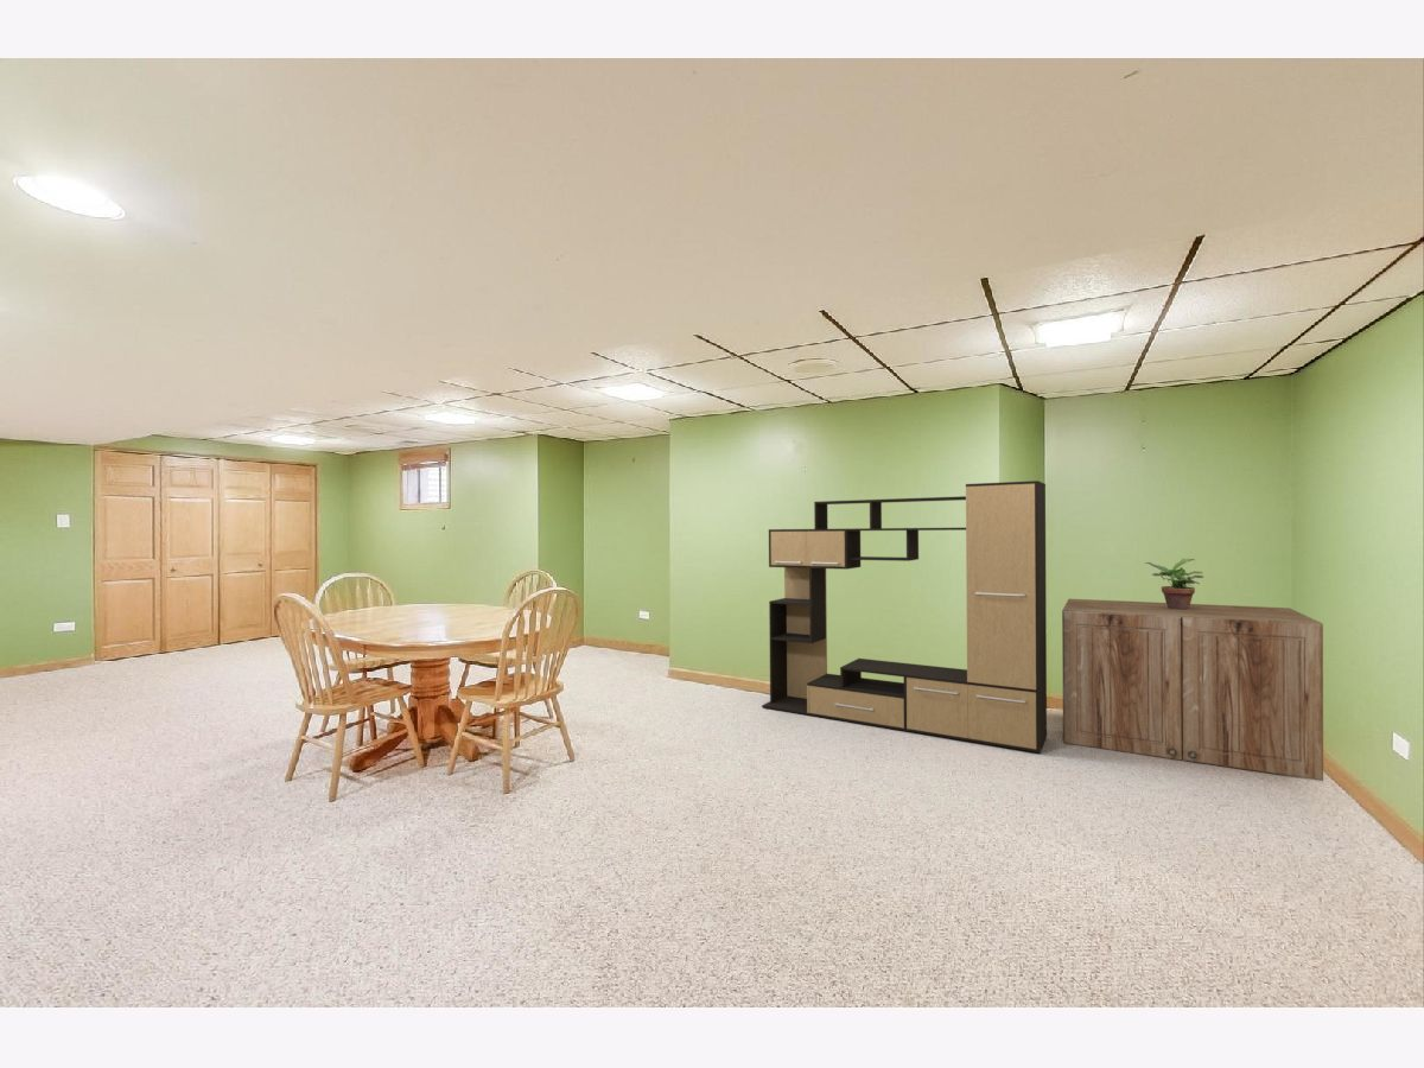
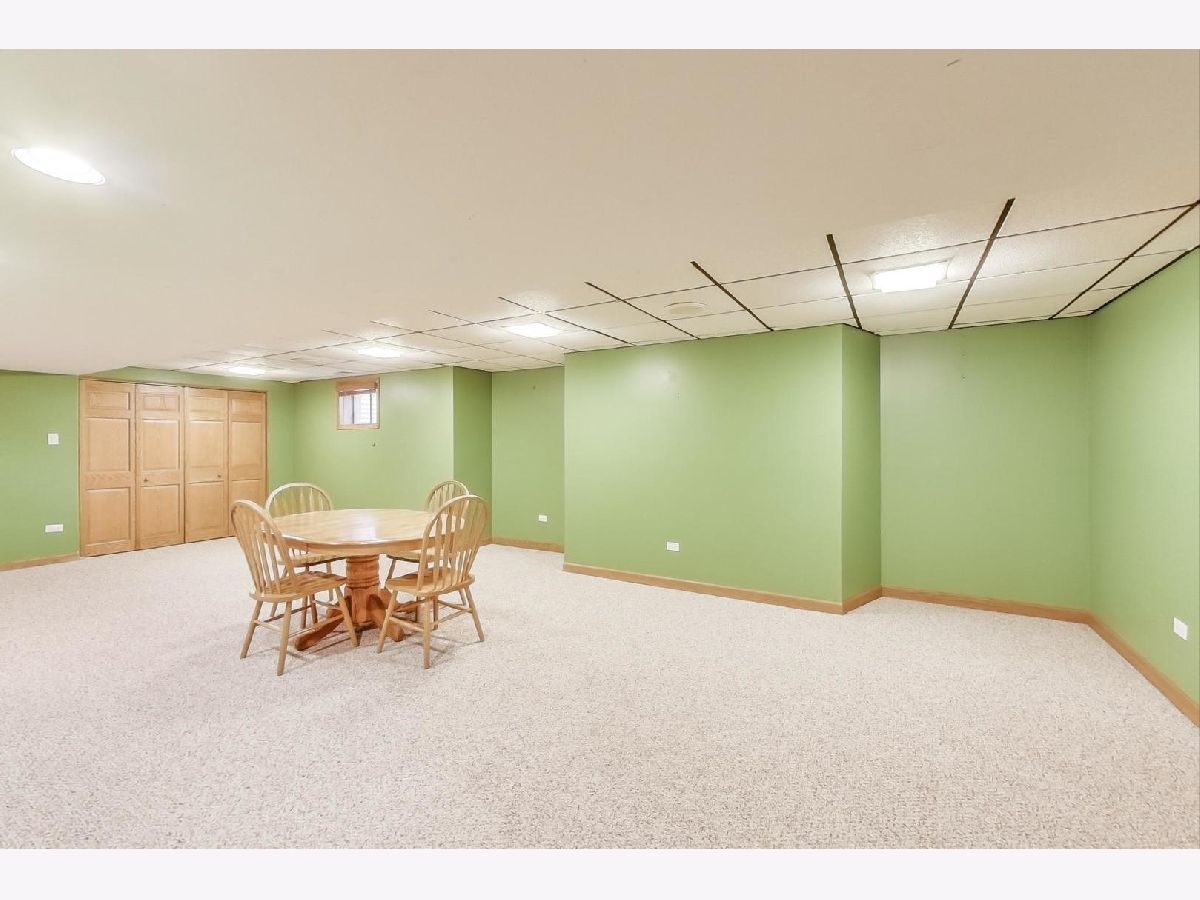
- cabinet (1176, 675)
- media console (899, 560)
- potted plant (1172, 583)
